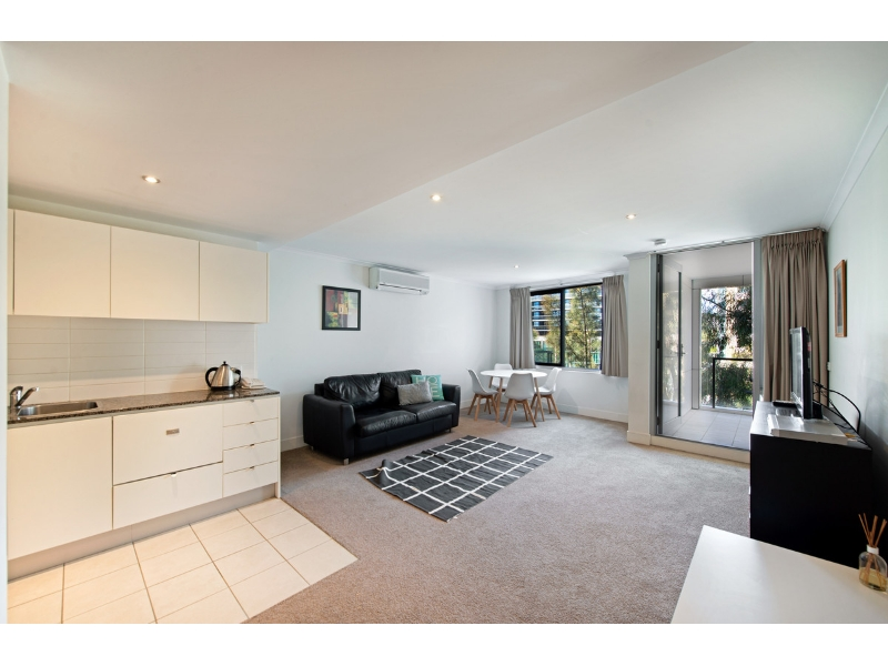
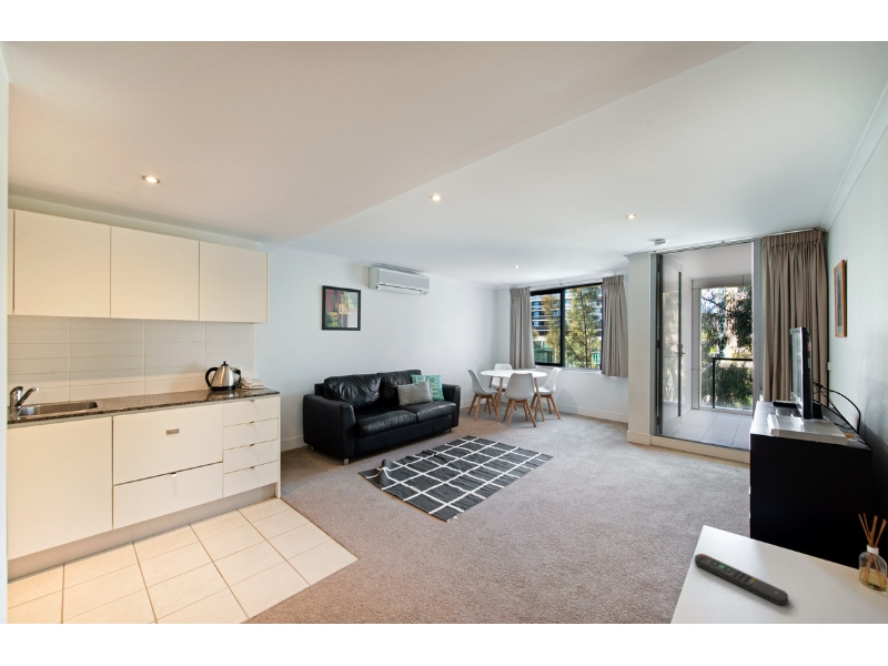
+ remote control (737, 576)
